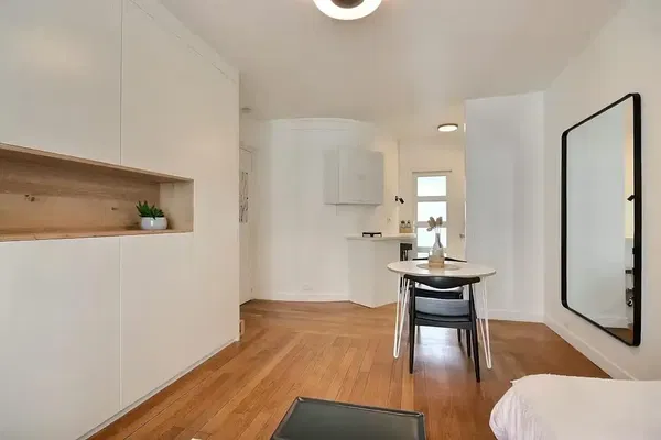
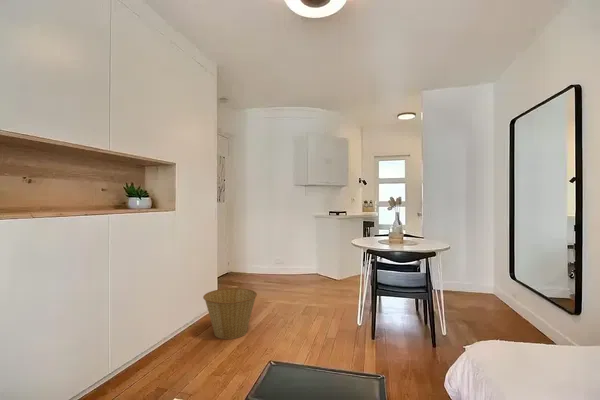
+ basket (230, 313)
